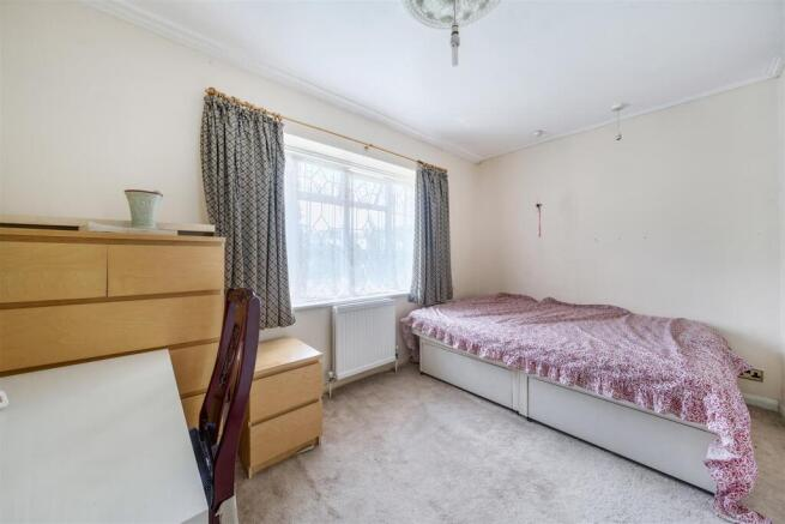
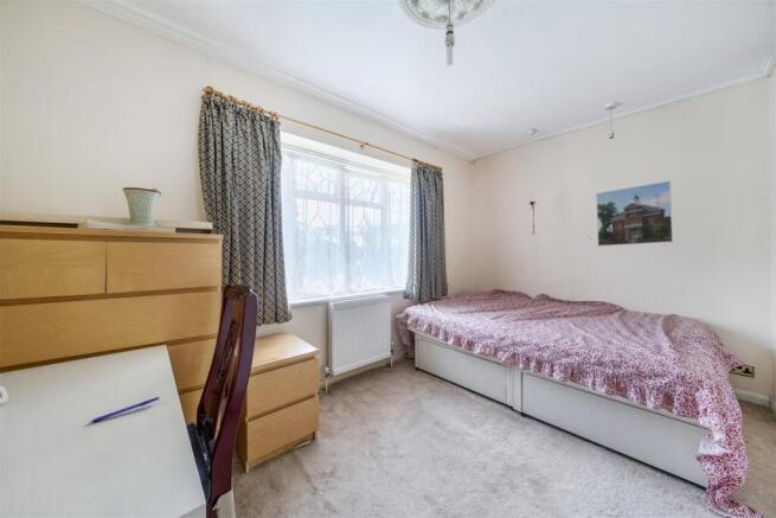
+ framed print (631, 216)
+ pen (126, 409)
